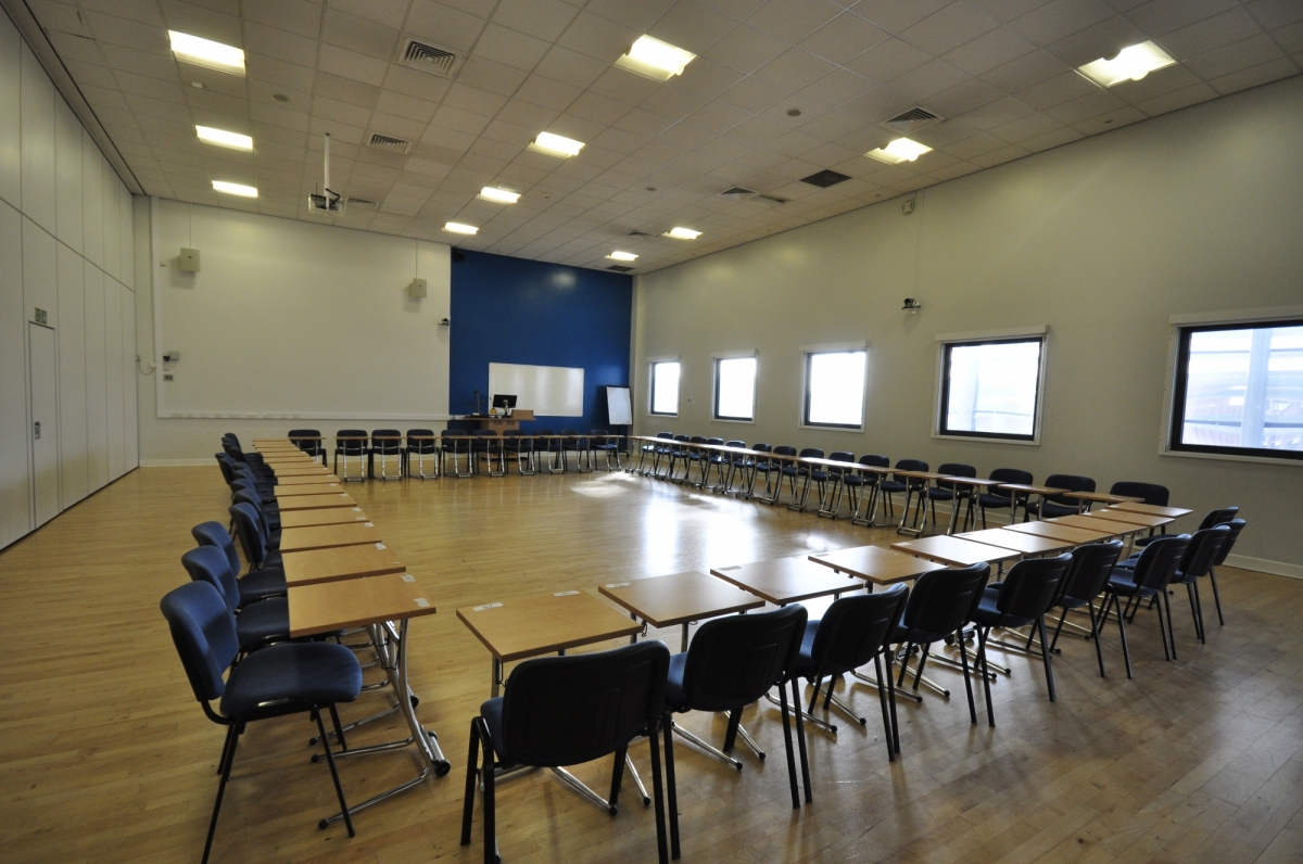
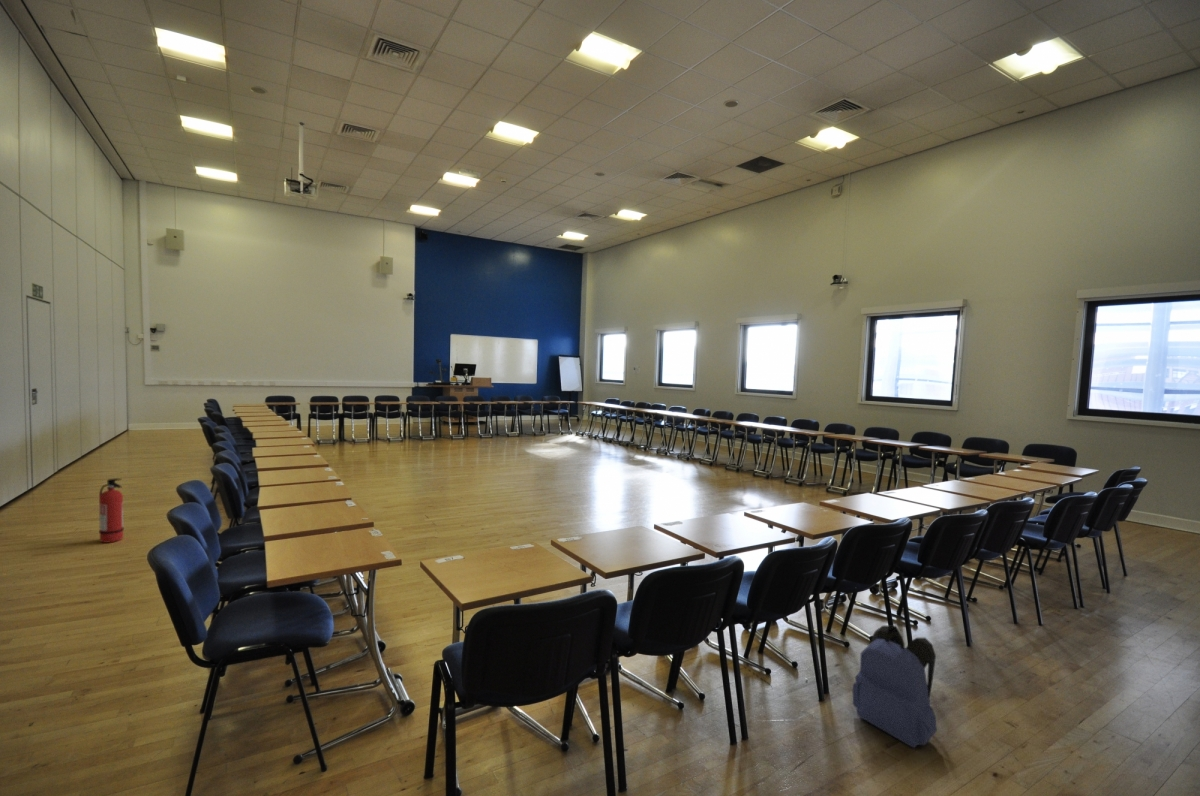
+ fire extinguisher (110, 508)
+ backpack (901, 676)
